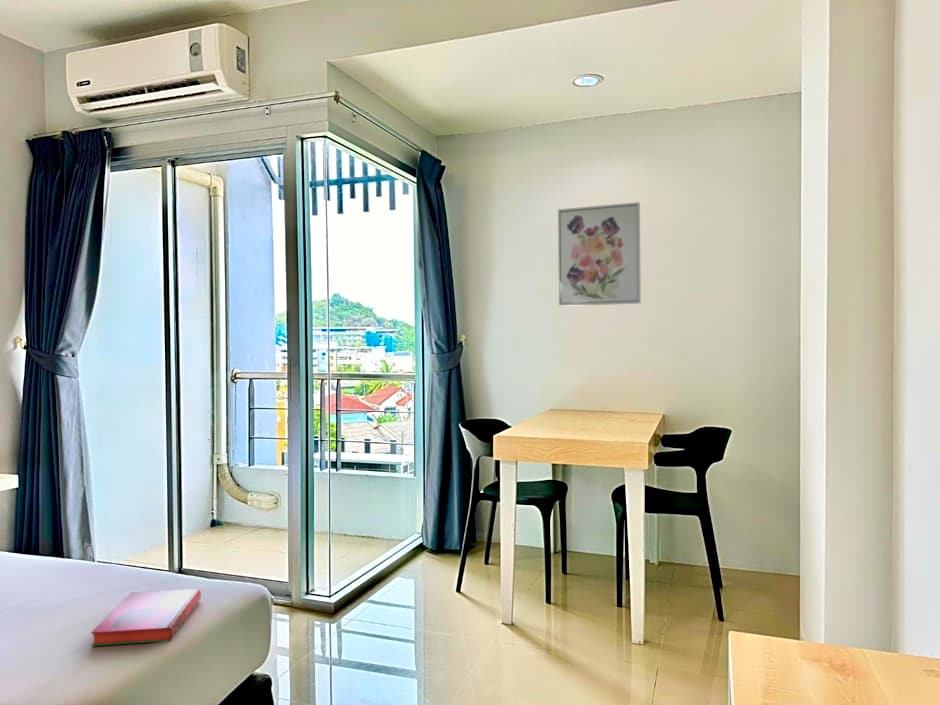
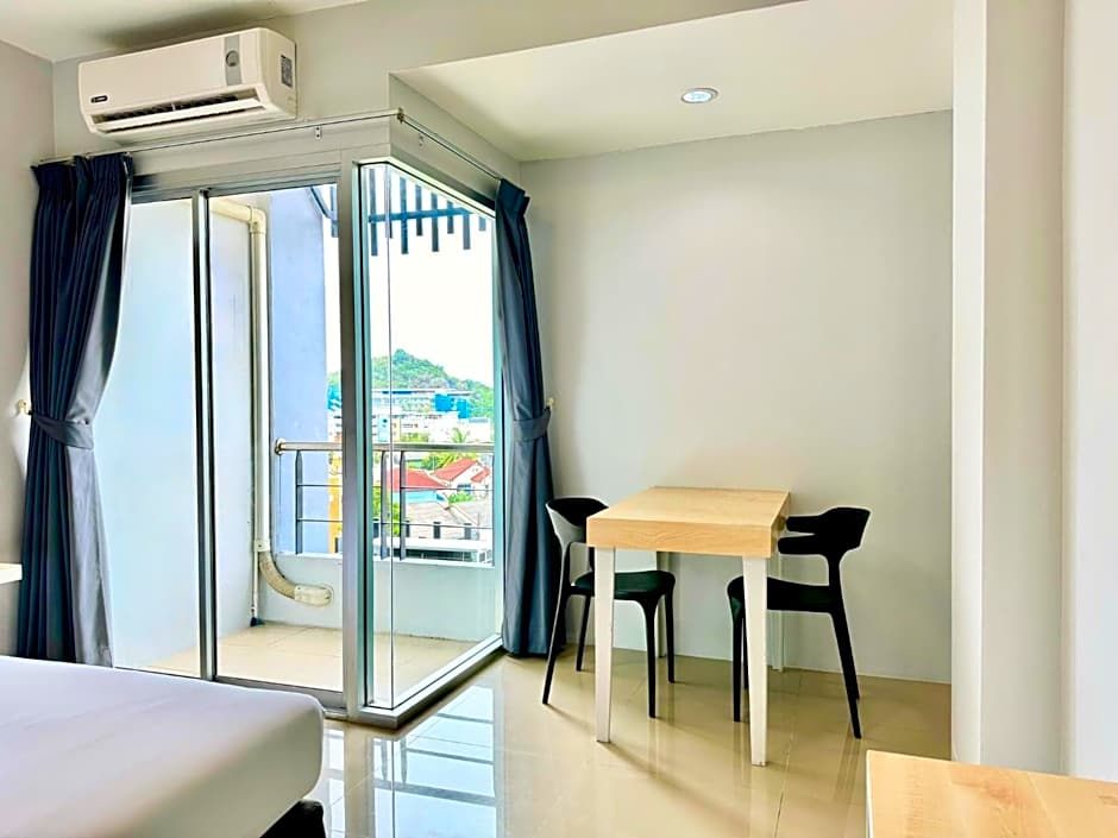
- hardback book (150, 615)
- wall art (598, 255)
